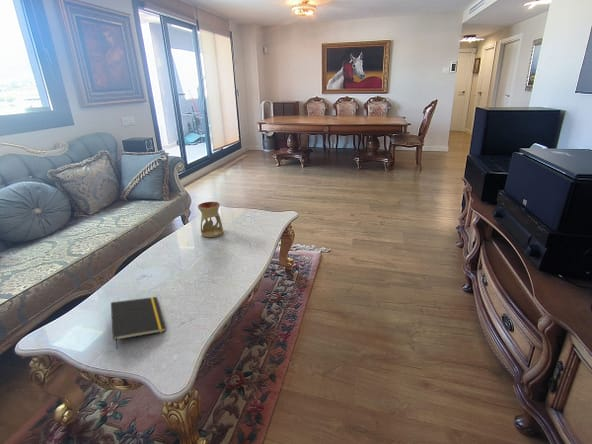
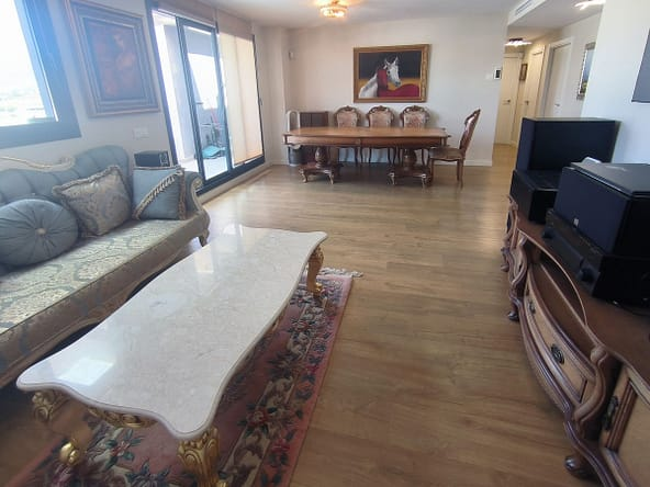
- oil burner (210, 219)
- notepad (137, 316)
